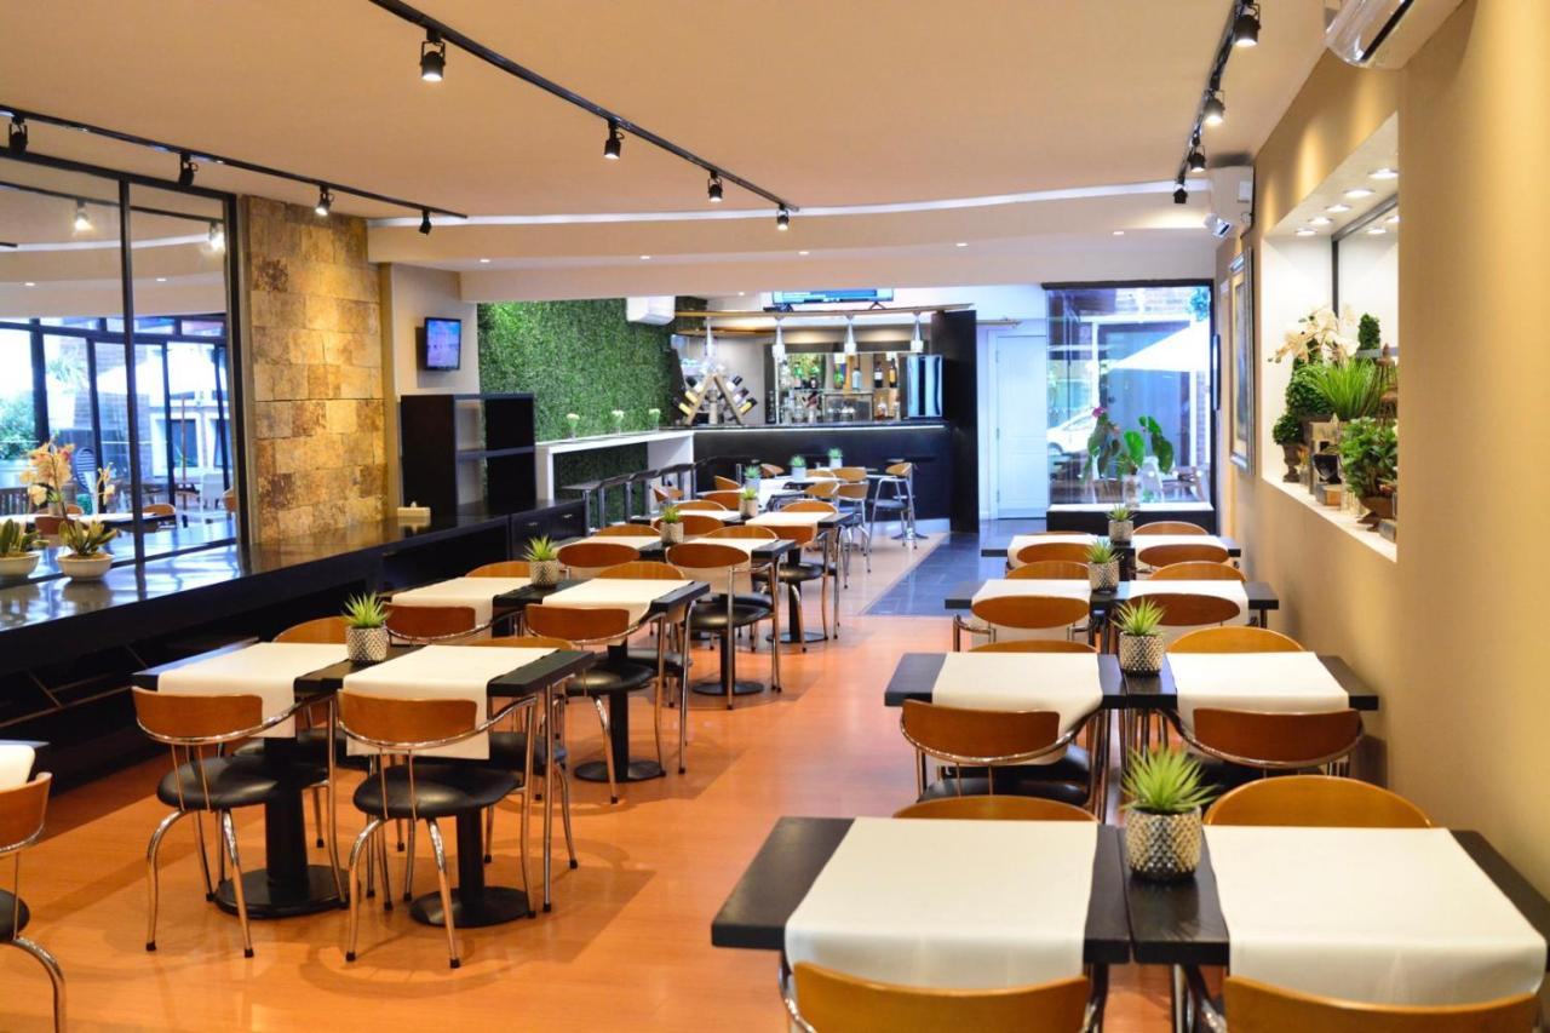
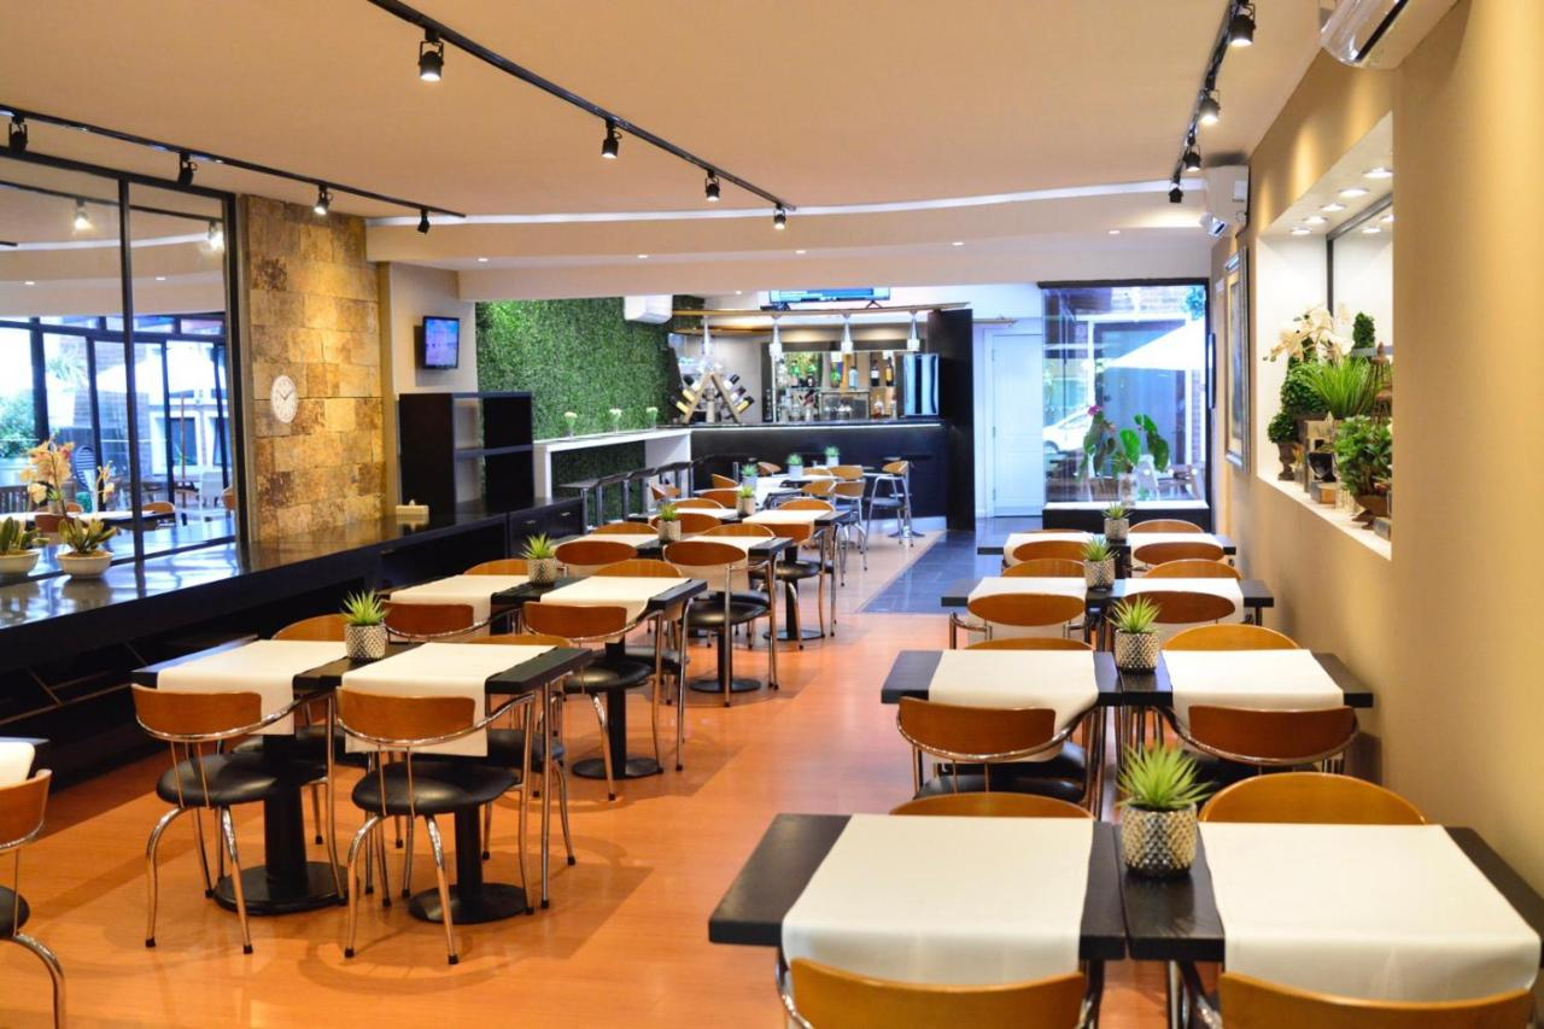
+ wall clock (285, 399)
